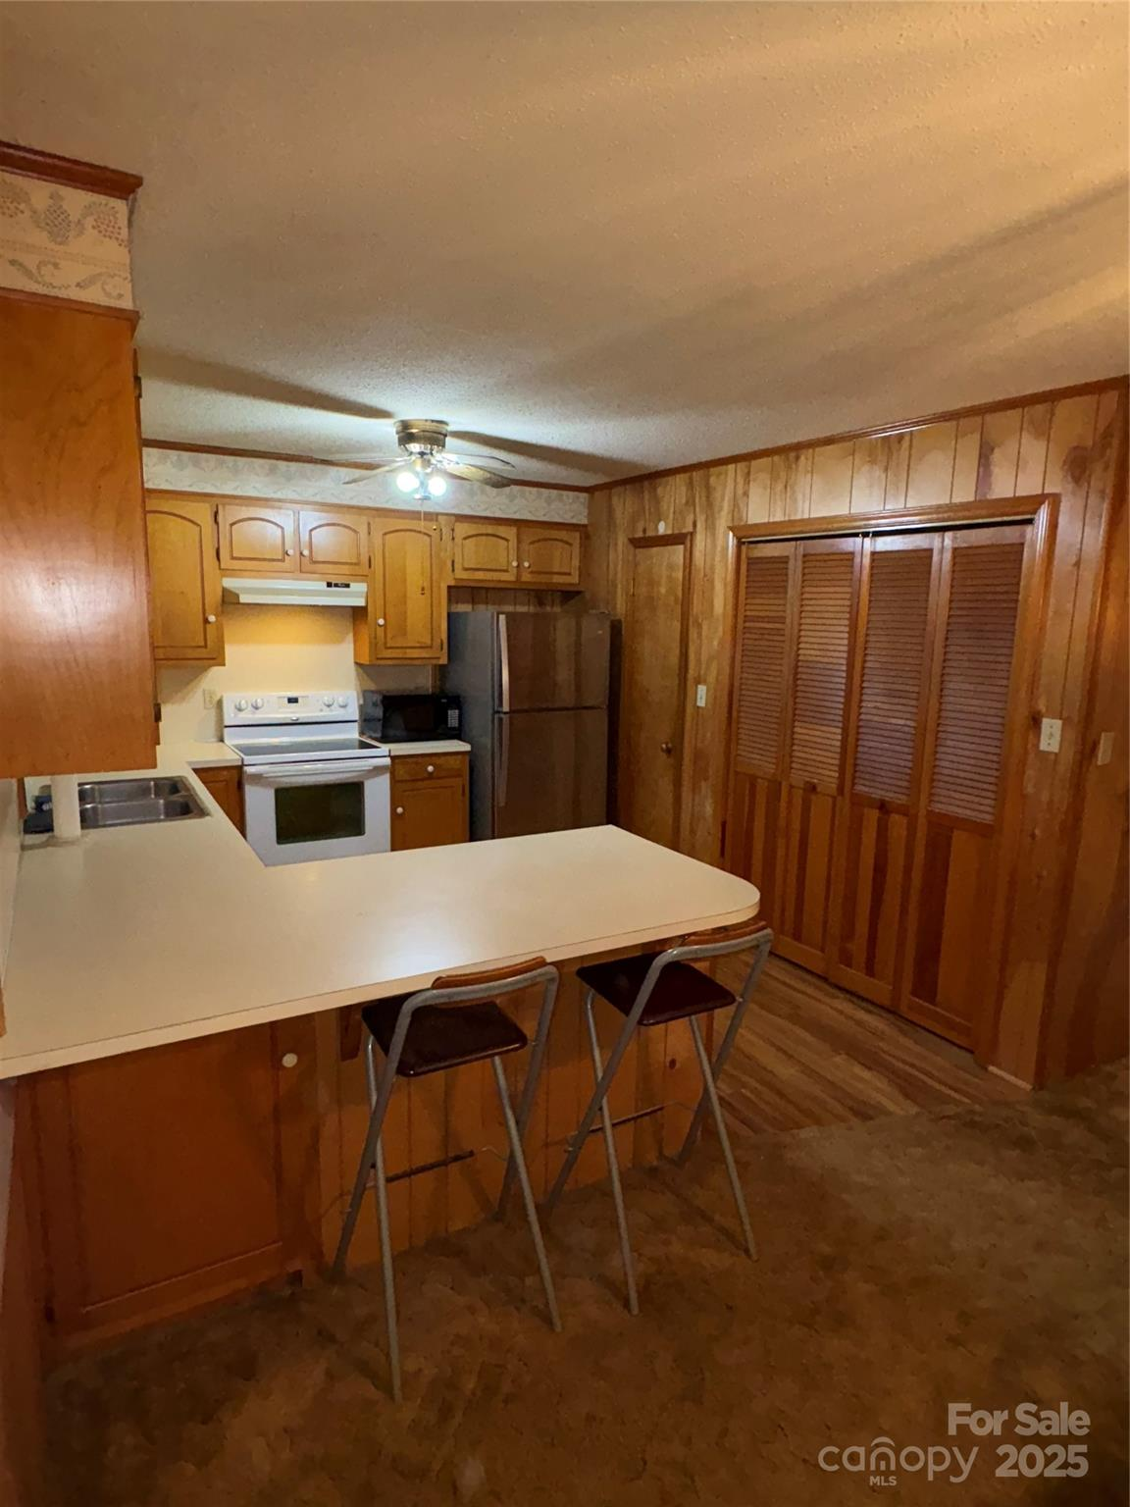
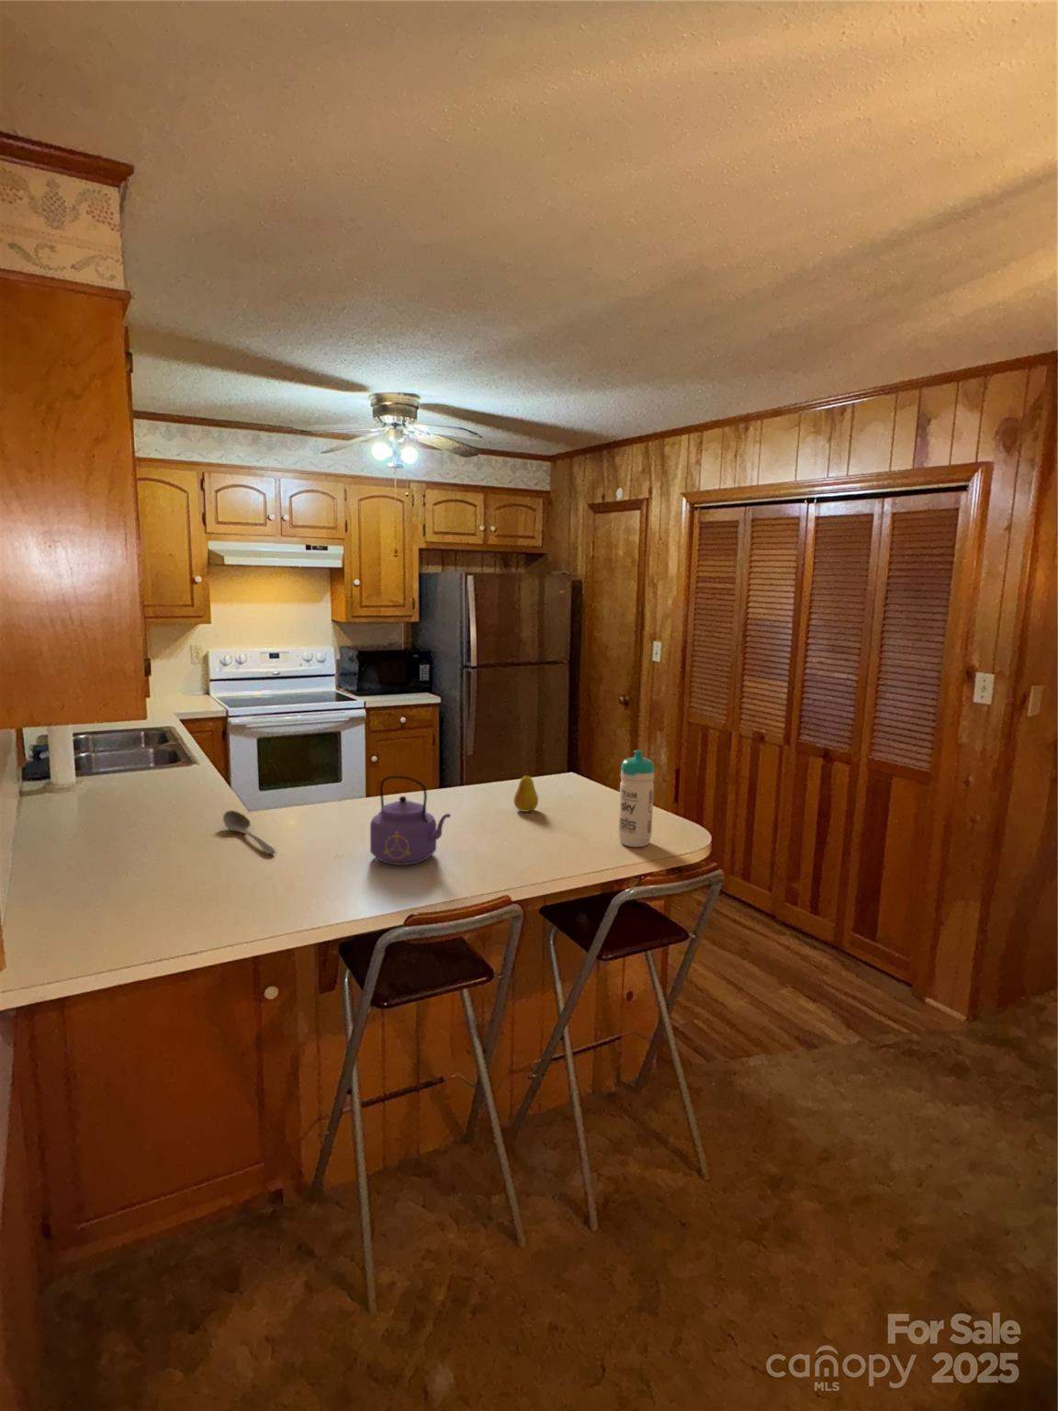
+ fruit (527, 790)
+ stirrer (250, 832)
+ water bottle (637, 797)
+ kettle (411, 819)
